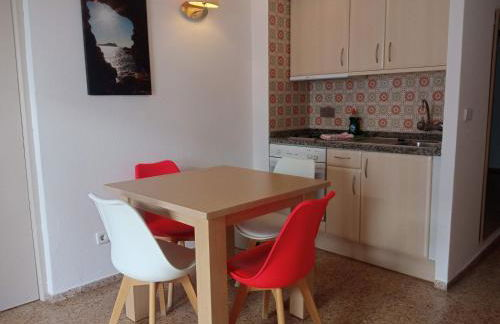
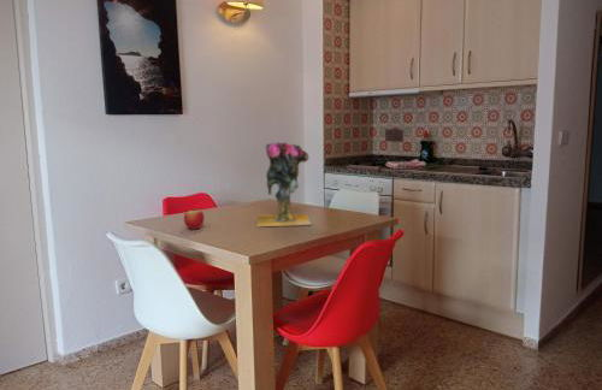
+ vase (282, 182)
+ apple (194, 217)
